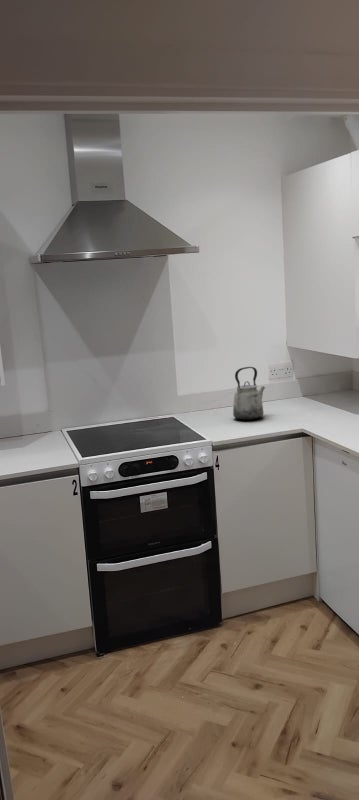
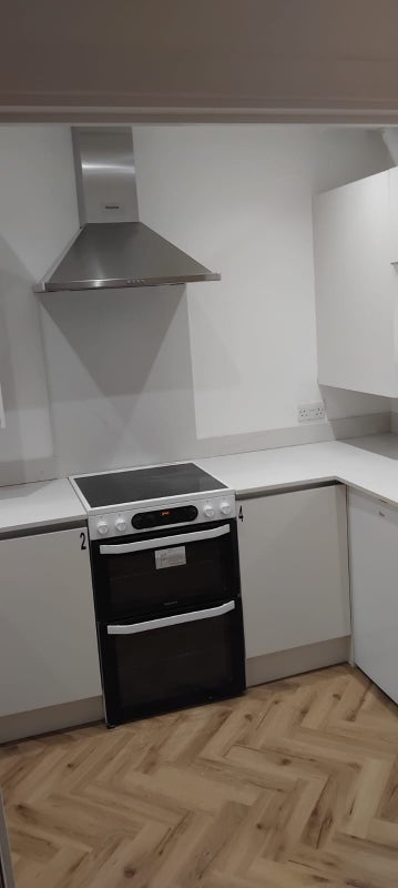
- kettle (251, 392)
